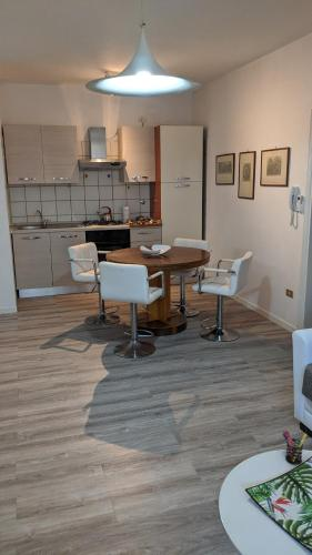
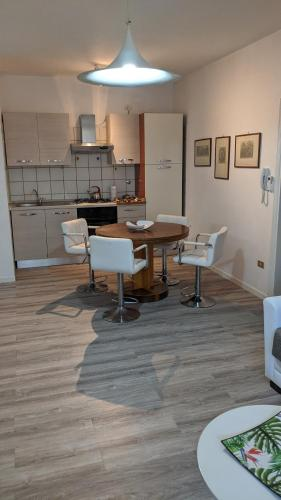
- pen holder (294, 446)
